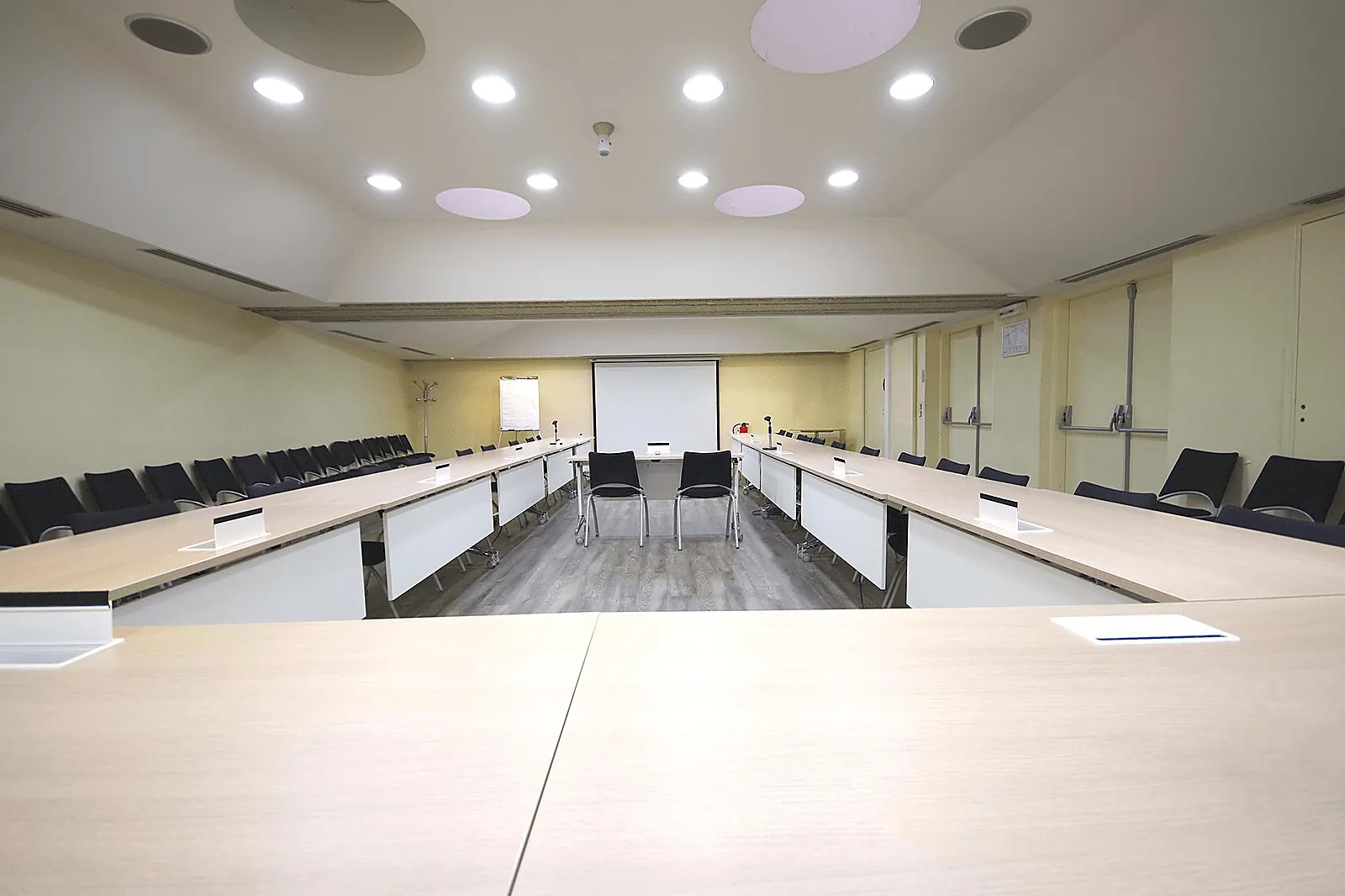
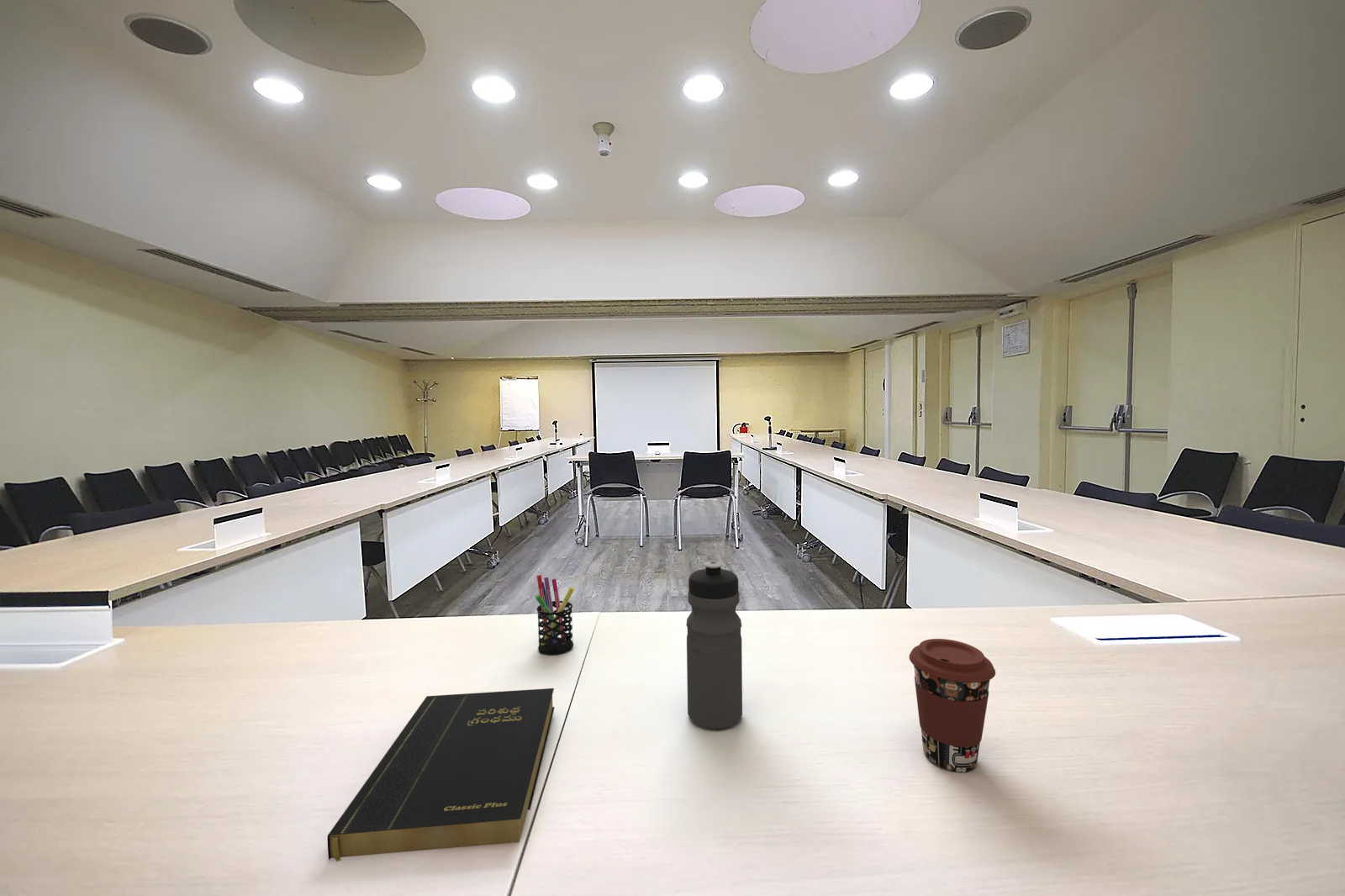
+ pen holder (551, 613)
+ water bottle (714, 639)
+ book (462, 762)
+ coffee cup (950, 704)
